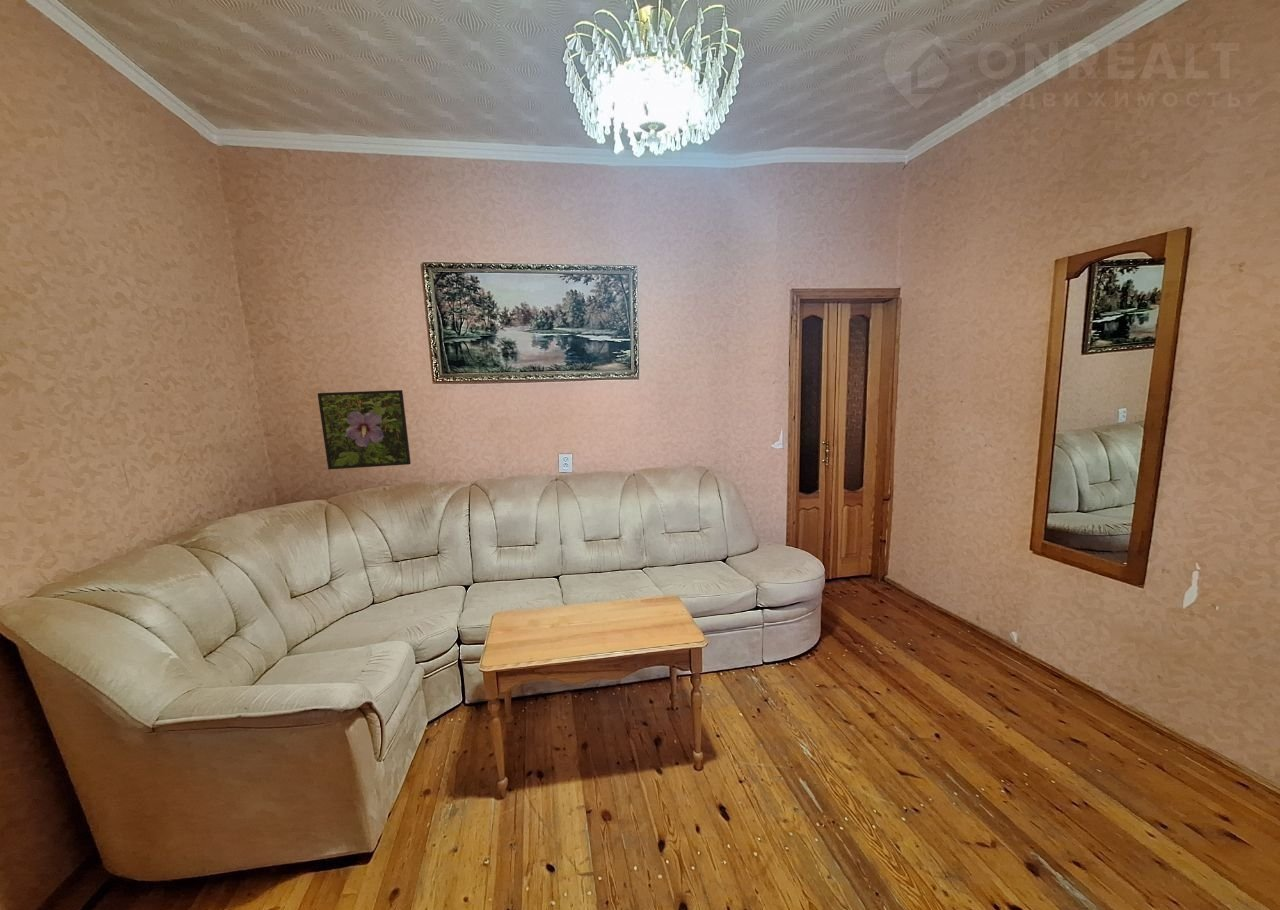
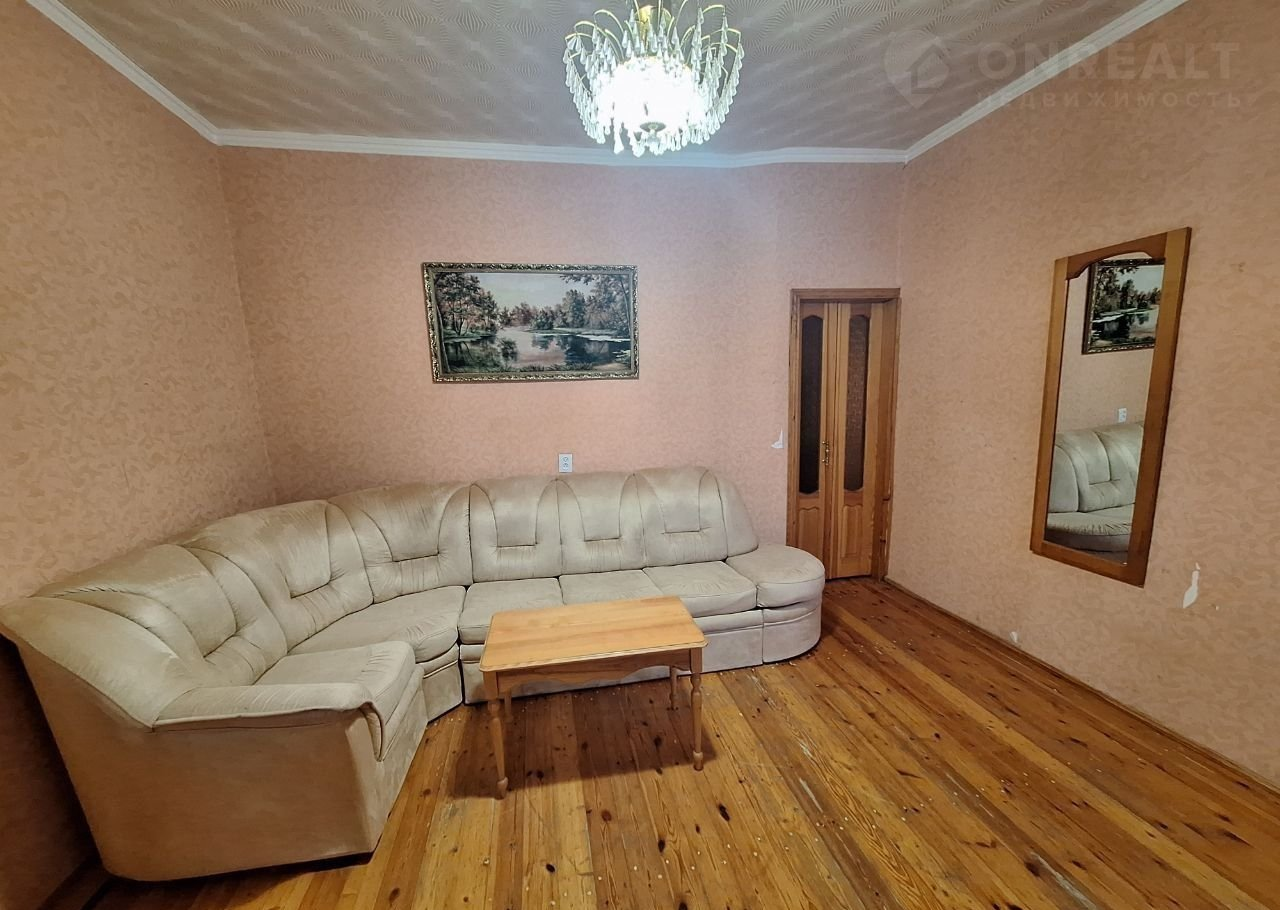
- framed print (365, 429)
